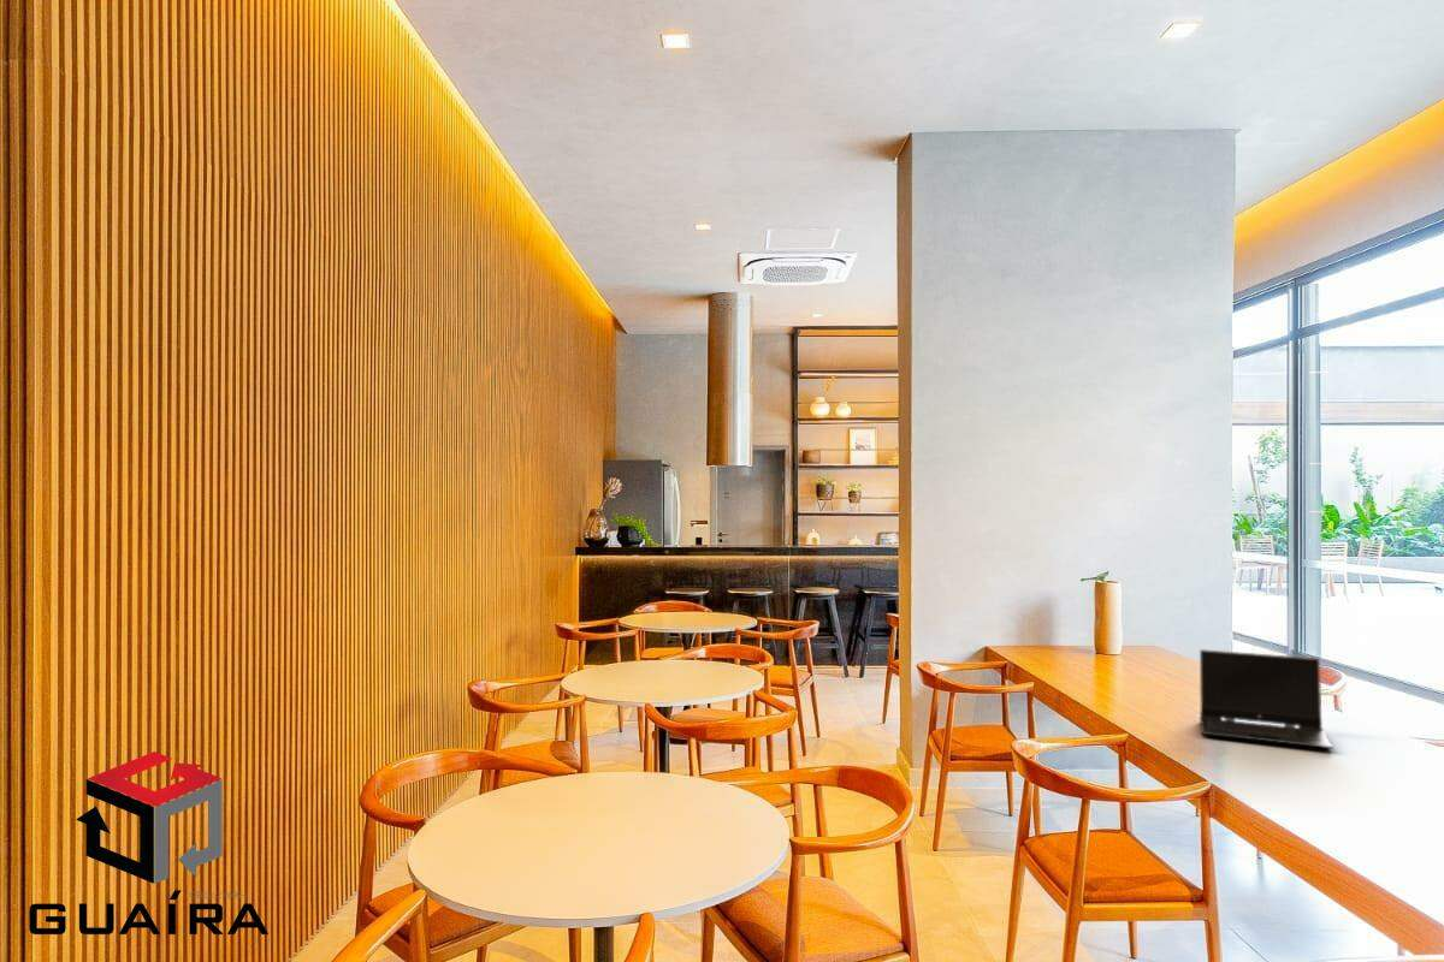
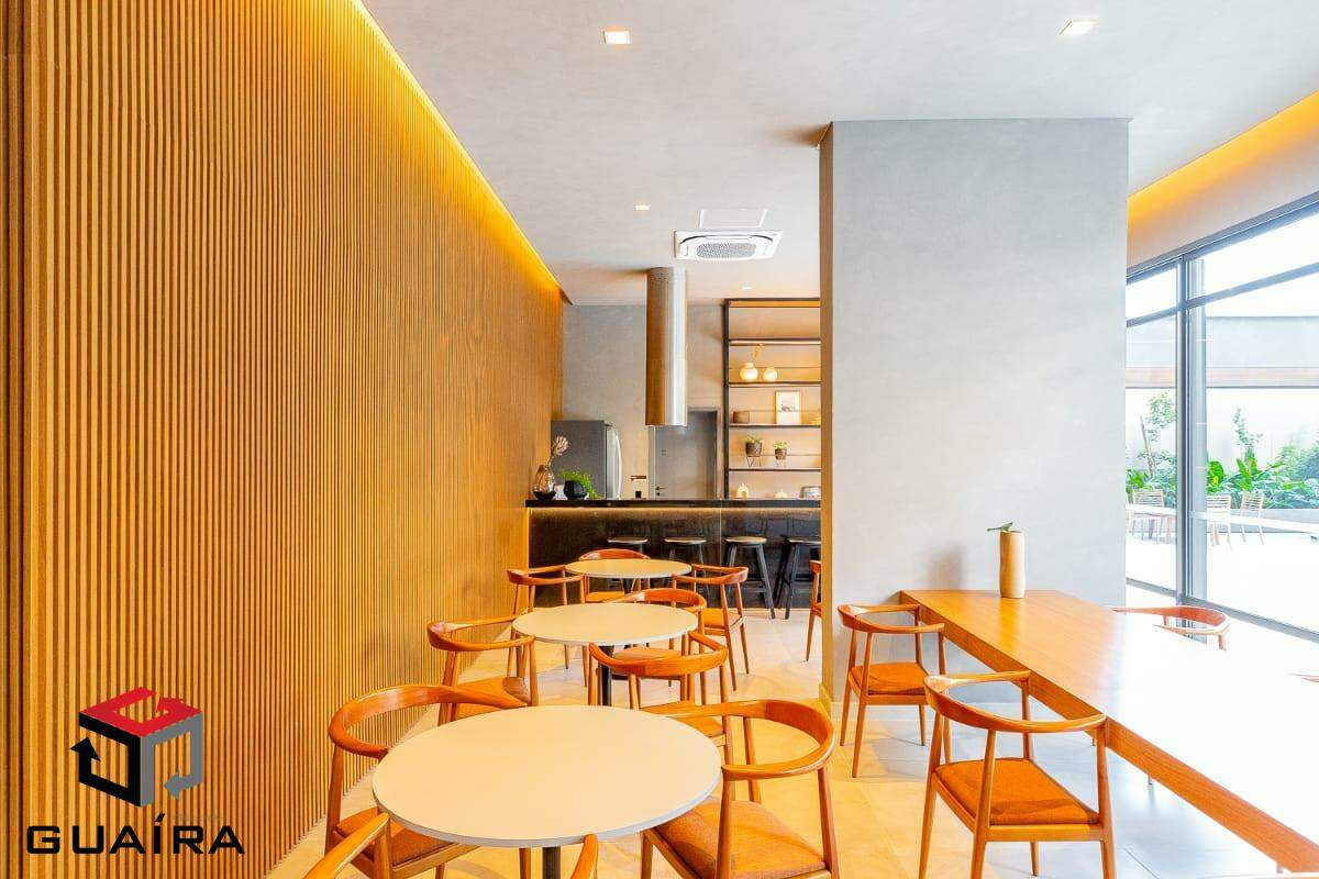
- laptop computer (1261, 696)
